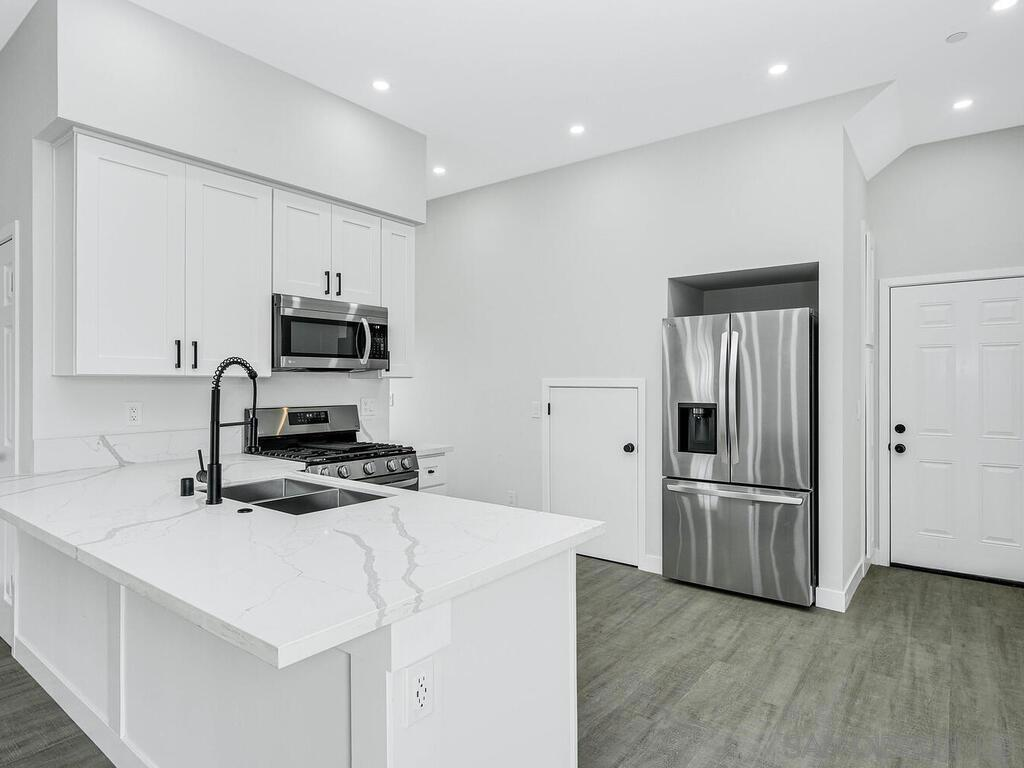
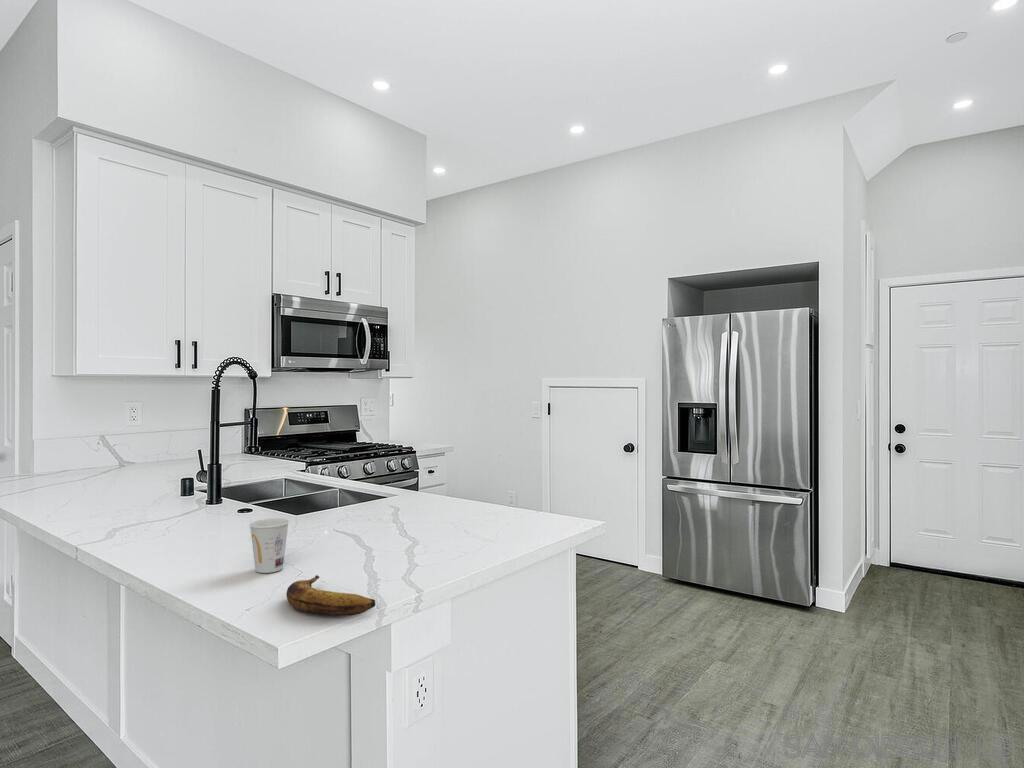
+ cup (269, 545)
+ banana (327, 594)
